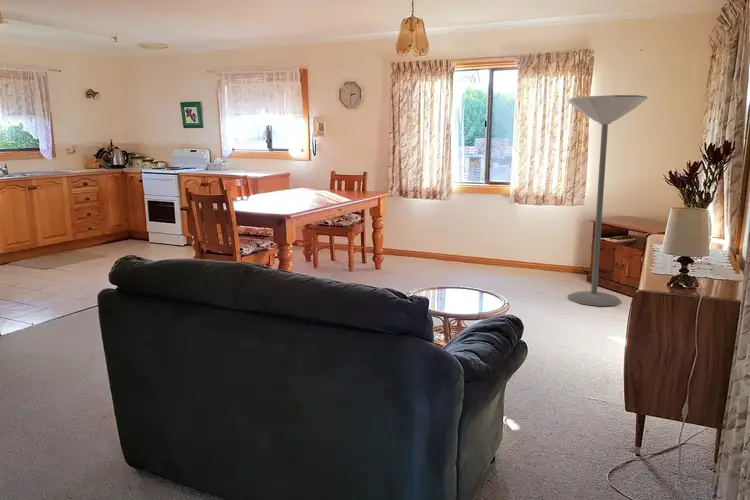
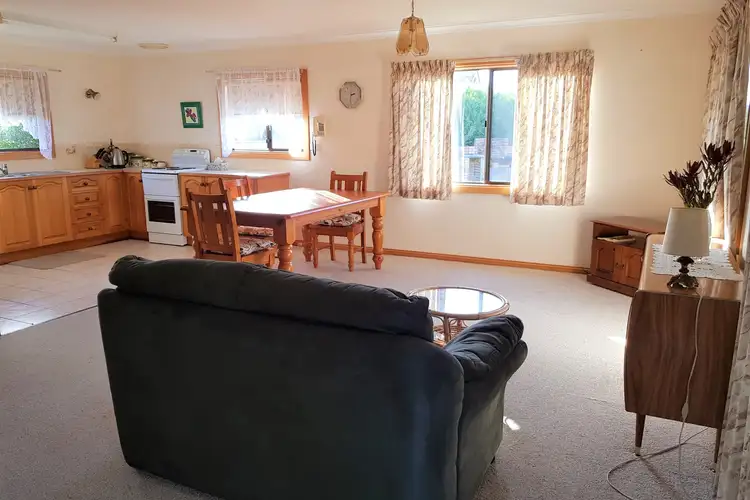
- floor lamp (599, 201)
